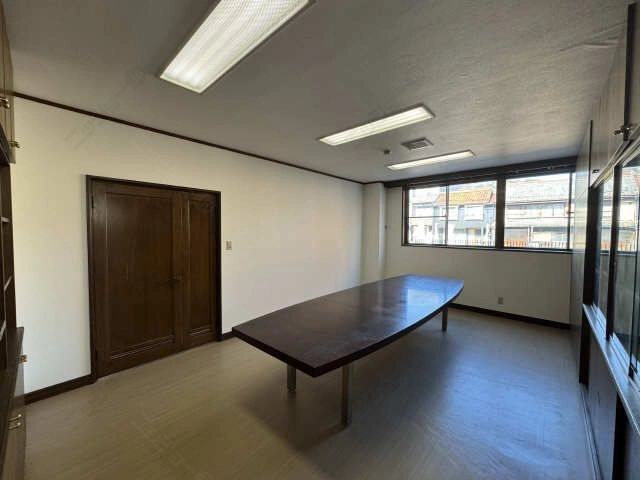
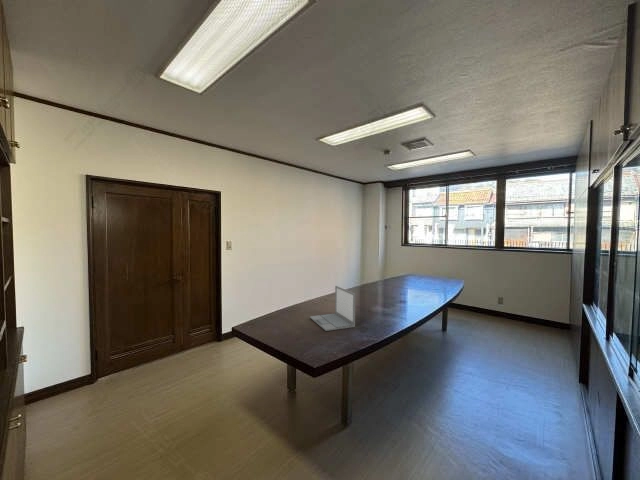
+ laptop (335, 306)
